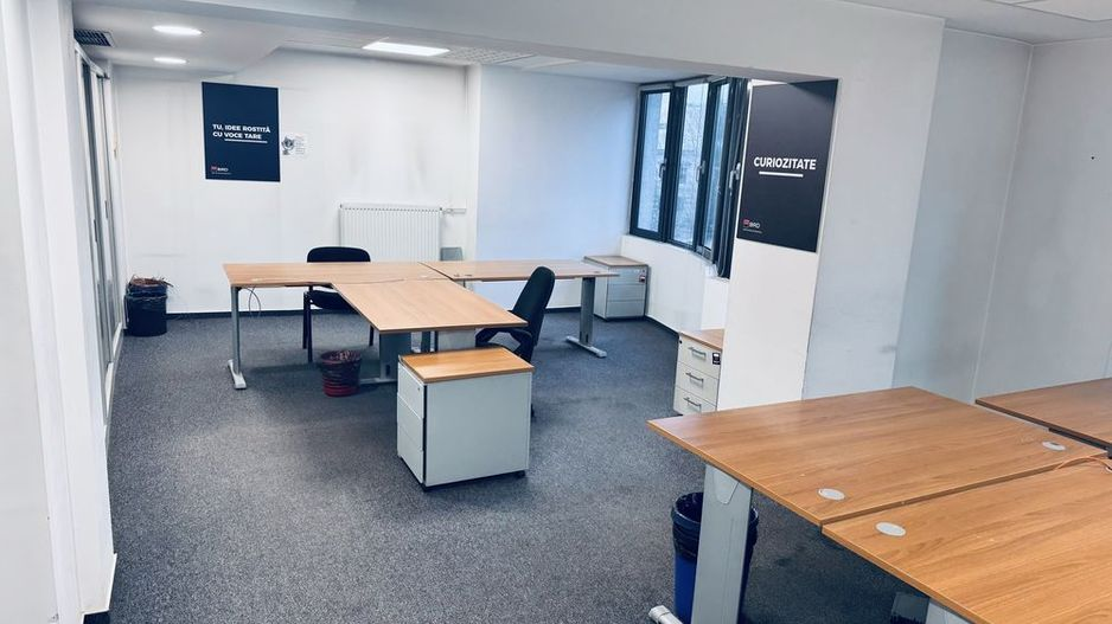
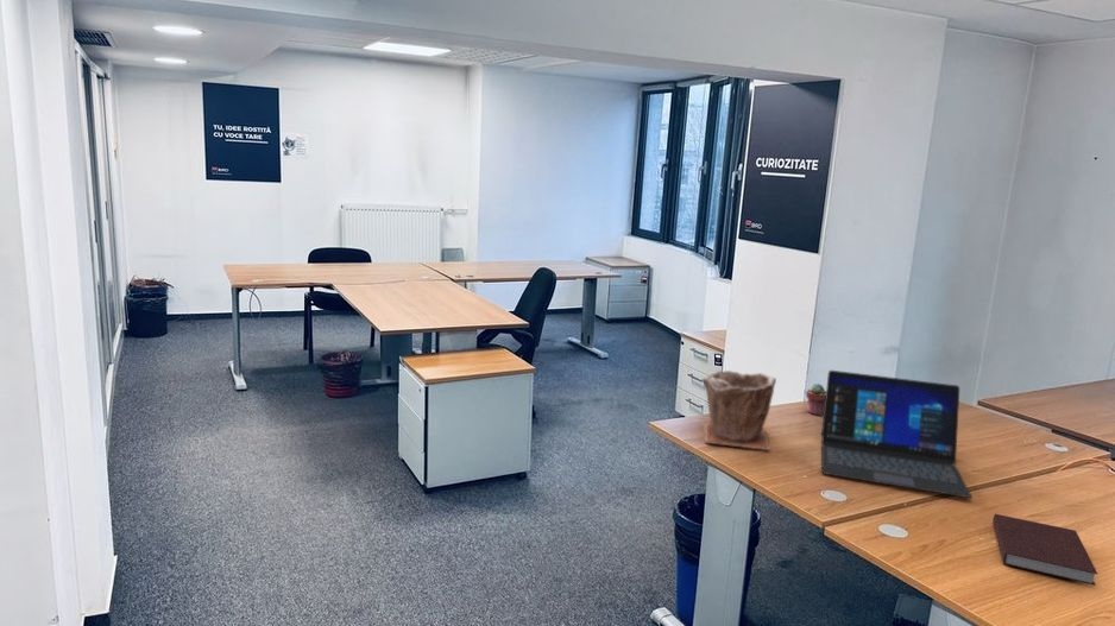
+ plant pot (738, 405)
+ notebook (1040, 546)
+ laptop (893, 428)
+ potted succulent (817, 398)
